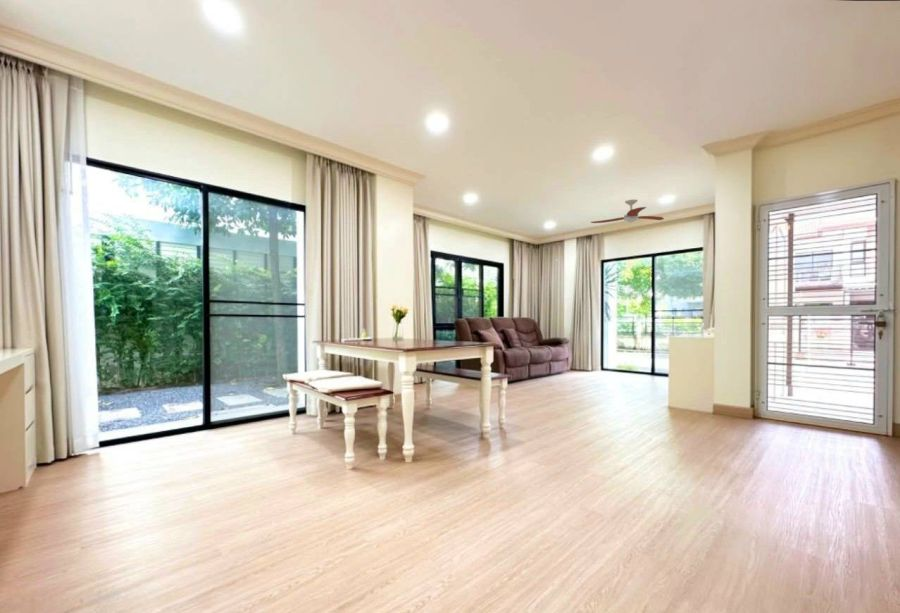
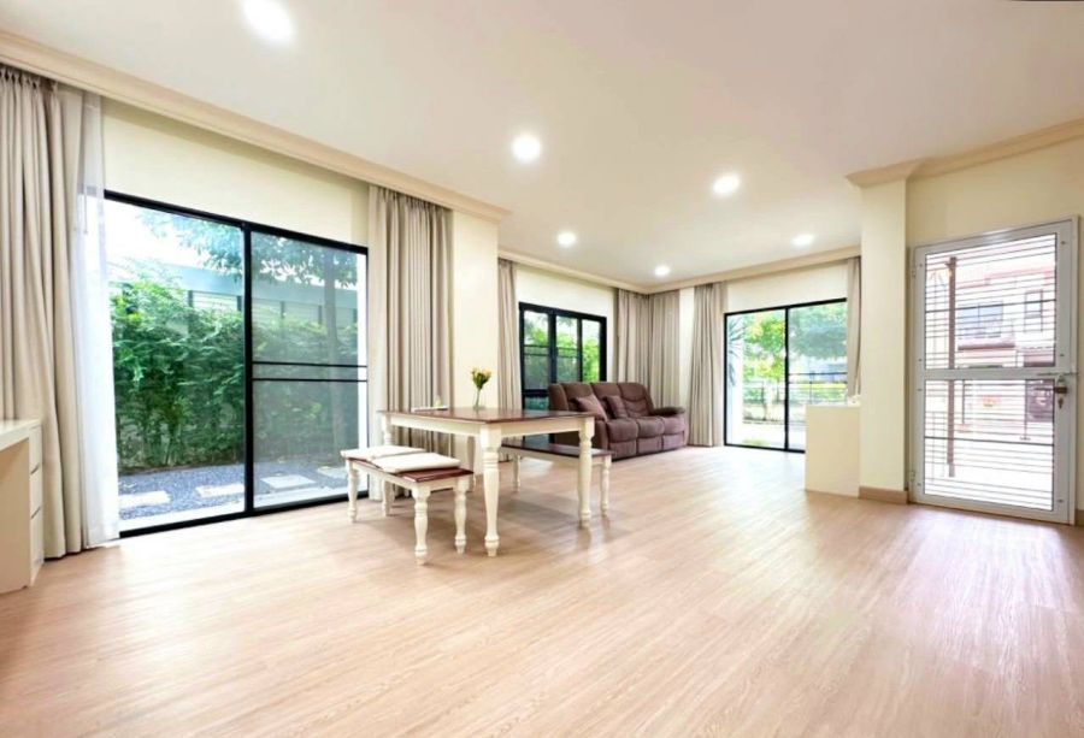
- ceiling fan (628, 212)
